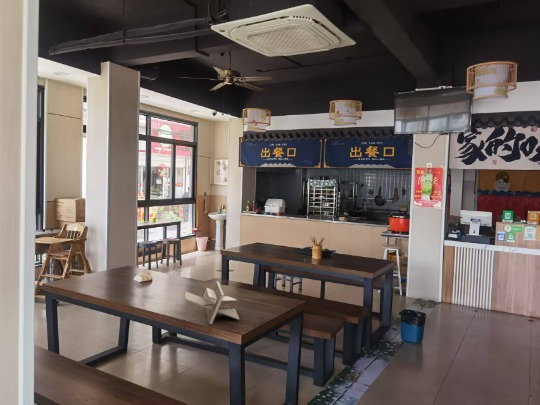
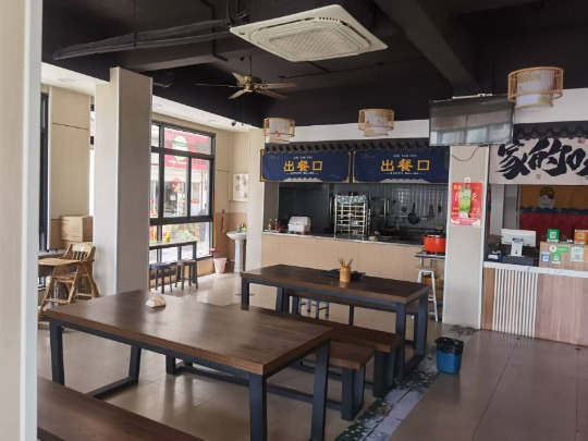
- architectural model (212, 301)
